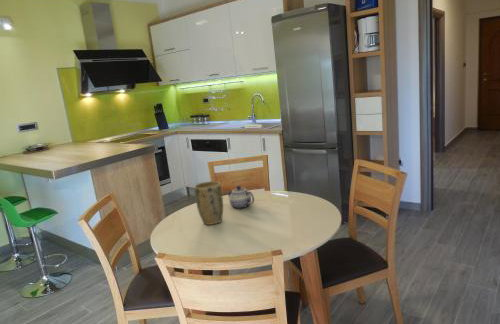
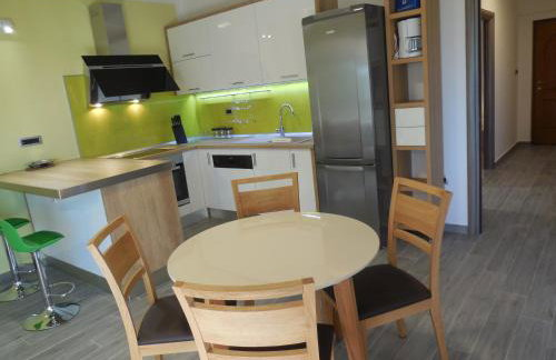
- teapot (240, 195)
- plant pot (209, 203)
